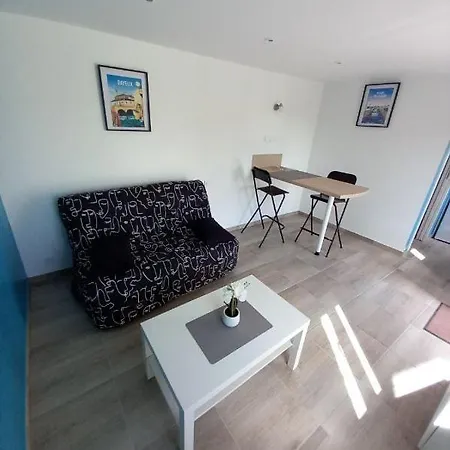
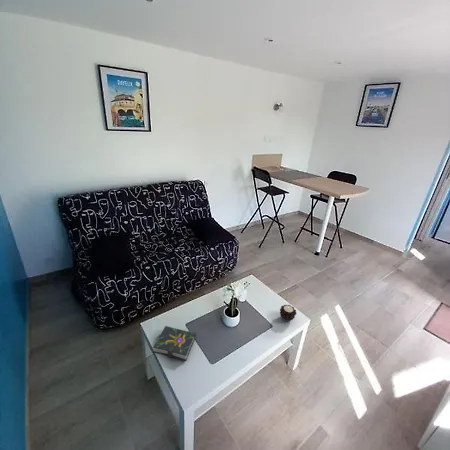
+ book (175, 342)
+ candle (287, 312)
